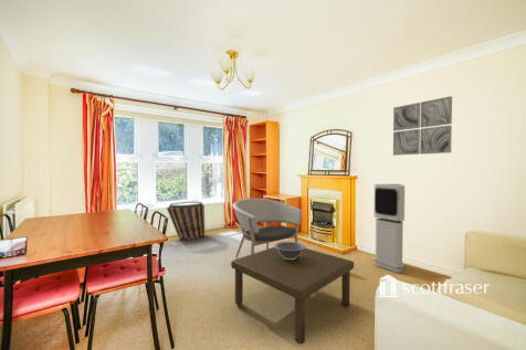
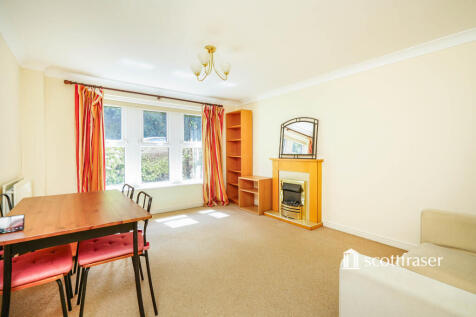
- air purifier (392, 225)
- basket (186, 220)
- decorative bowl (290, 251)
- coffee table (292, 283)
- wall art (419, 127)
- armchair (263, 230)
